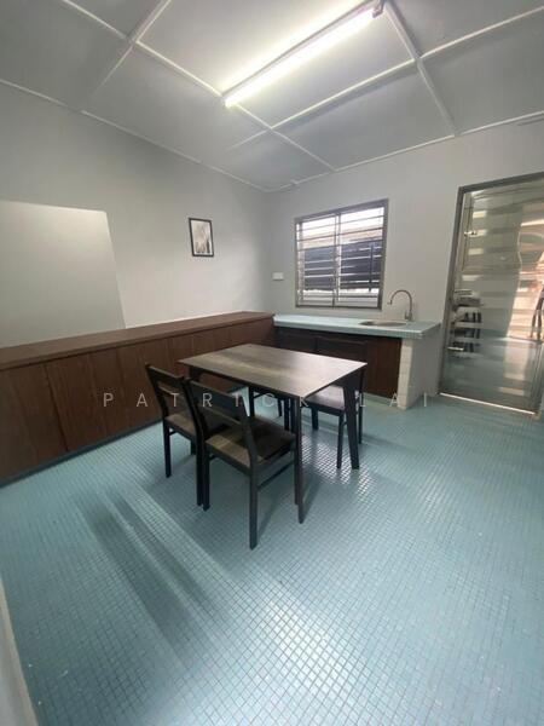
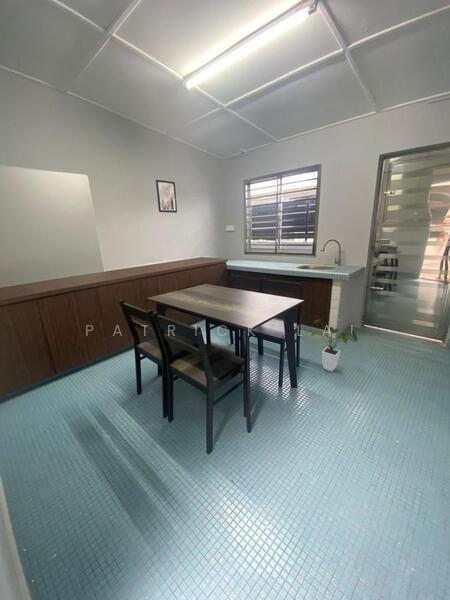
+ house plant (330, 348)
